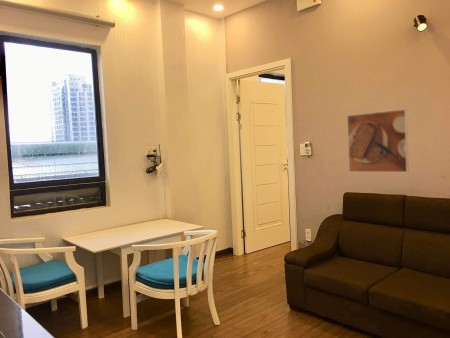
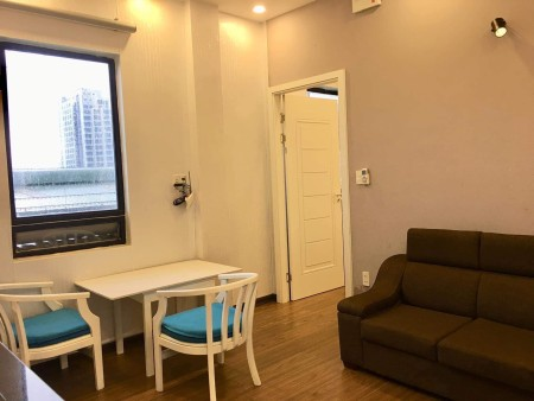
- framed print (376, 142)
